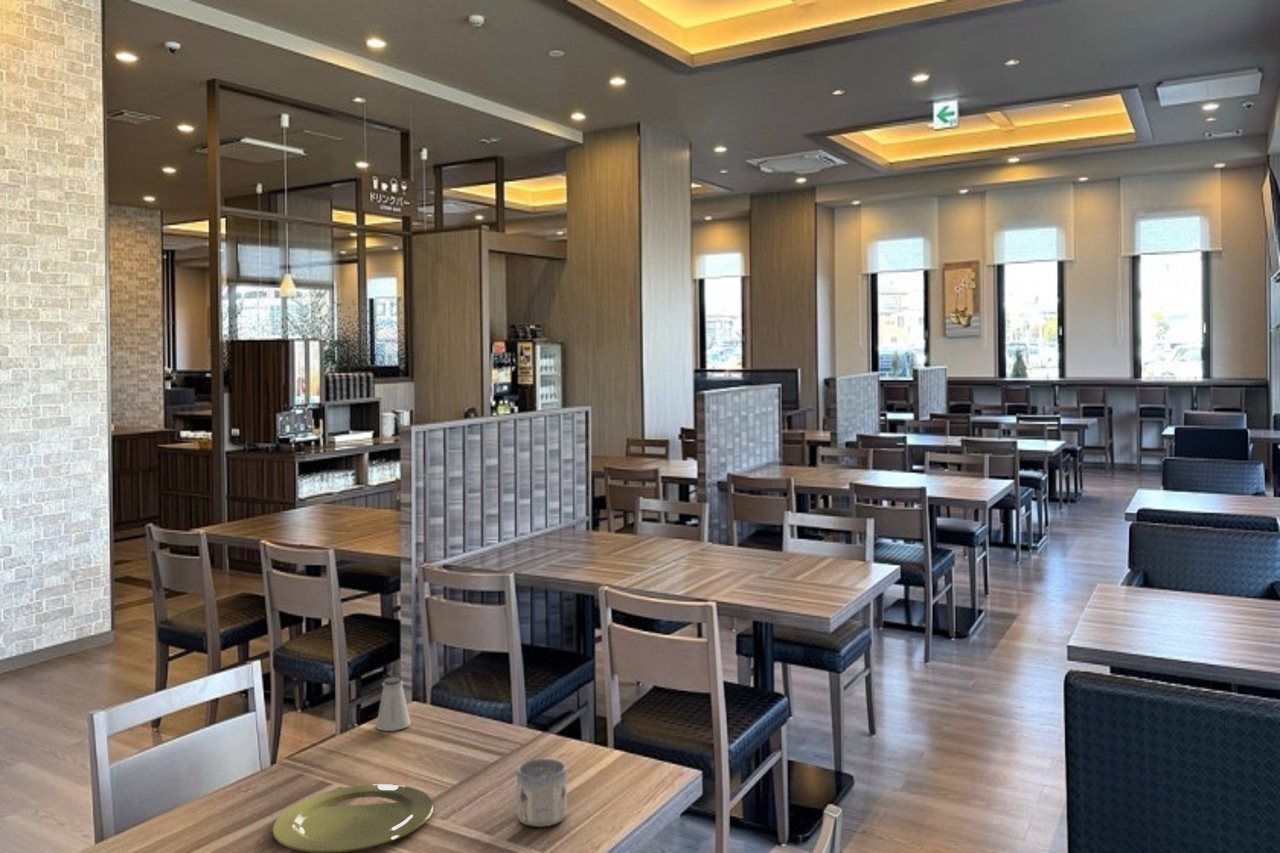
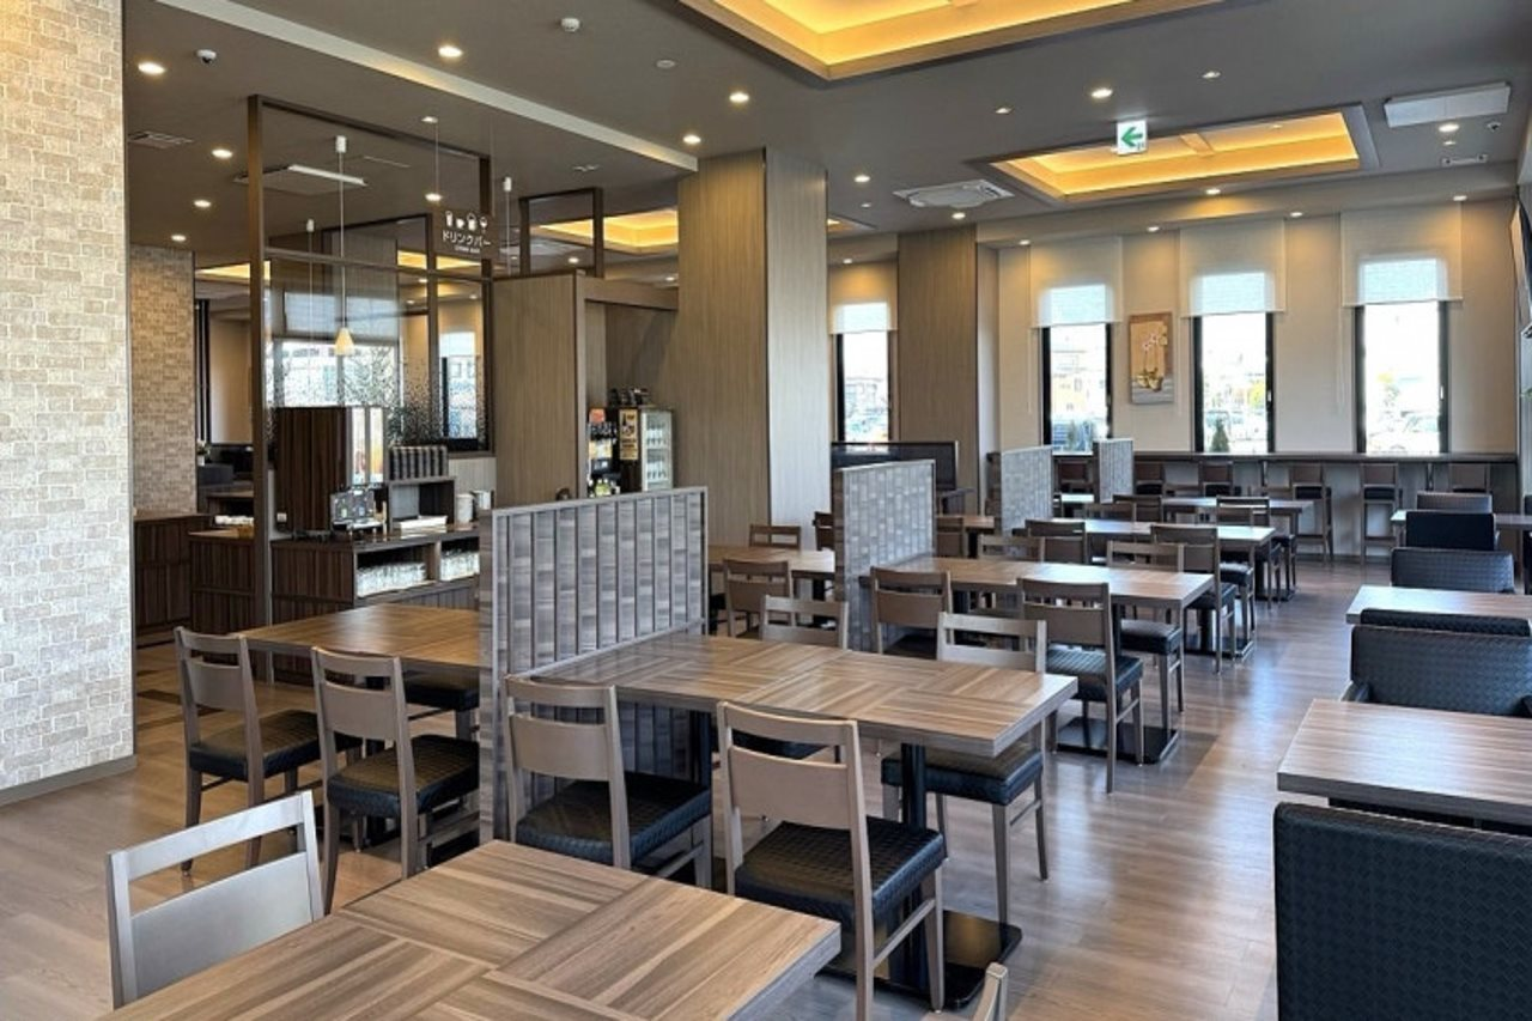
- saltshaker (393, 702)
- mug (541, 788)
- plate (355, 816)
